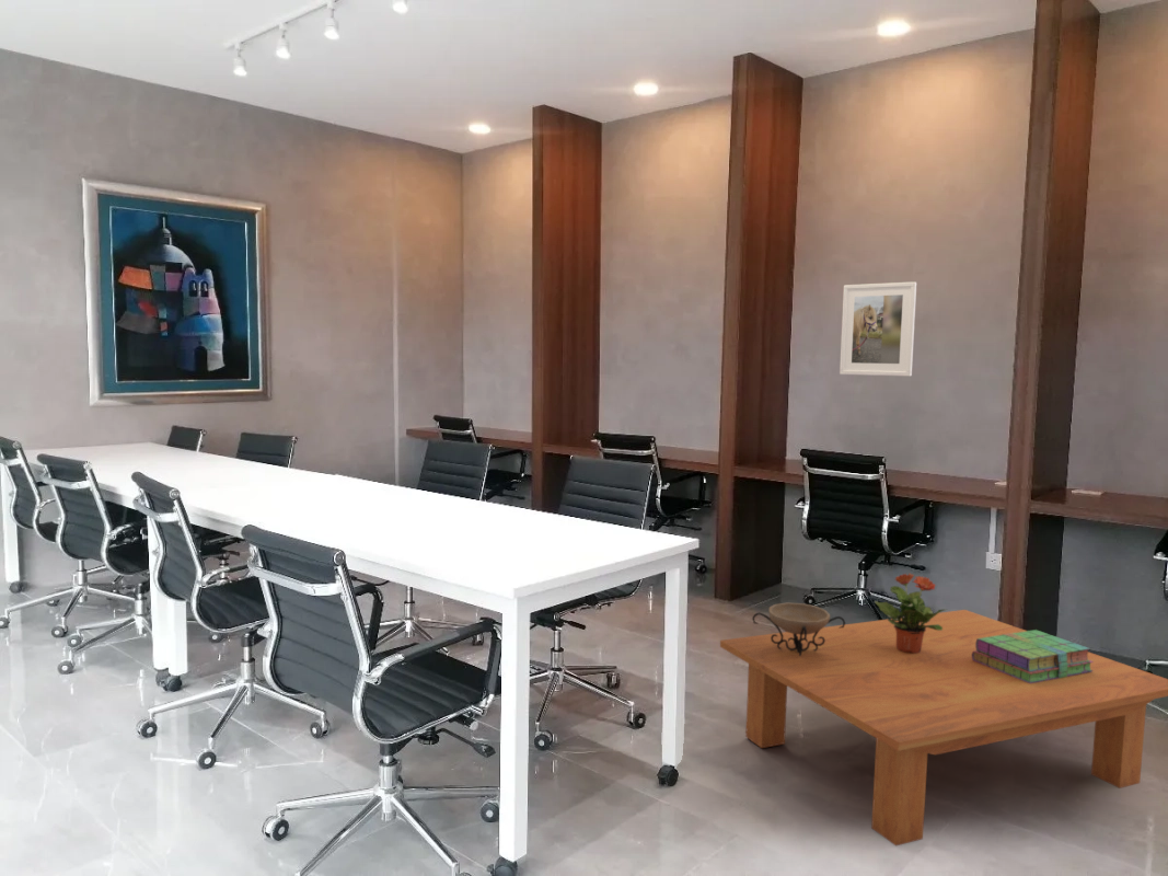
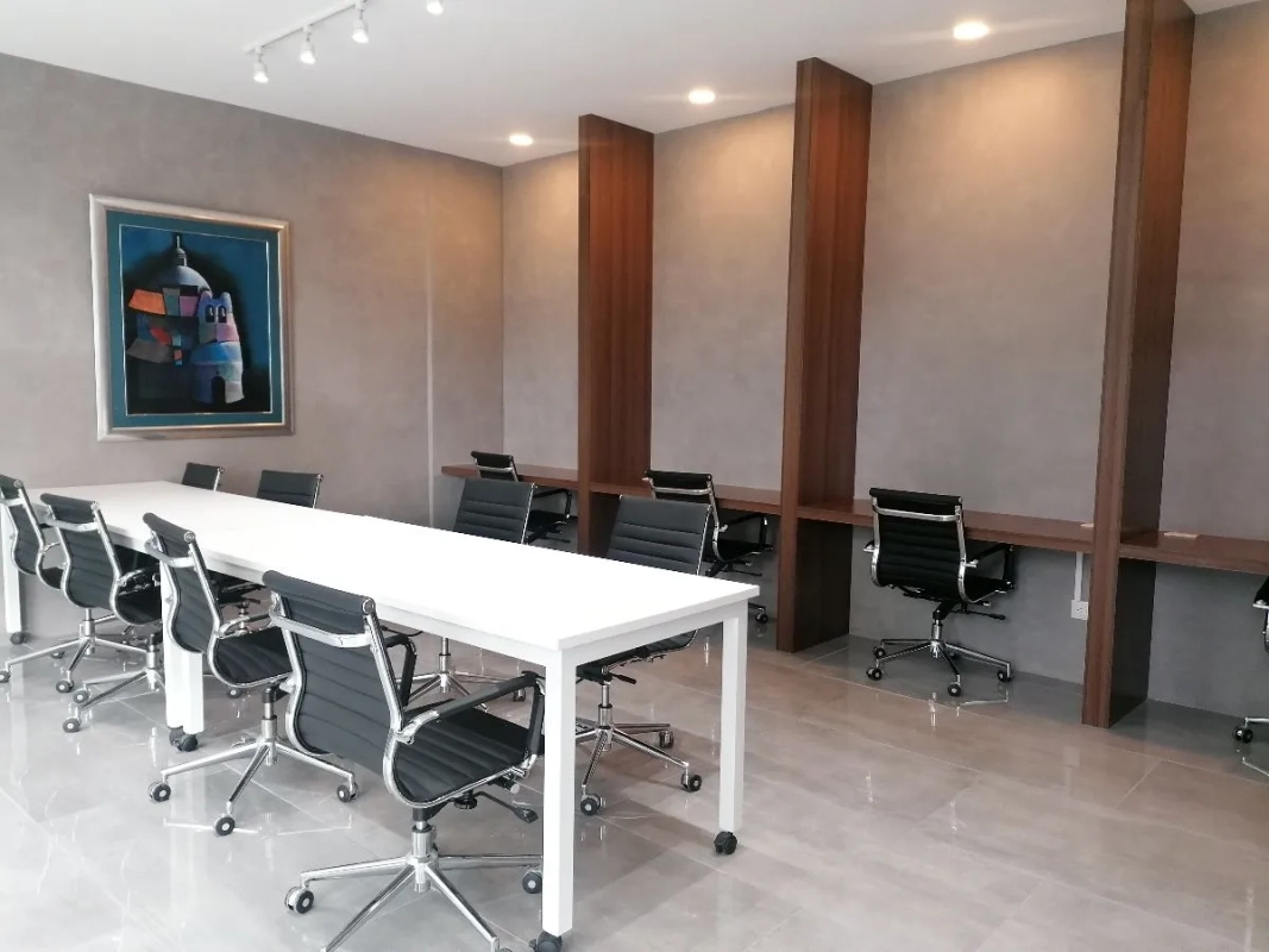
- stack of books (1031, 654)
- potted plant (911, 611)
- decorative bowl (798, 631)
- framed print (877, 330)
- coffee table (936, 710)
